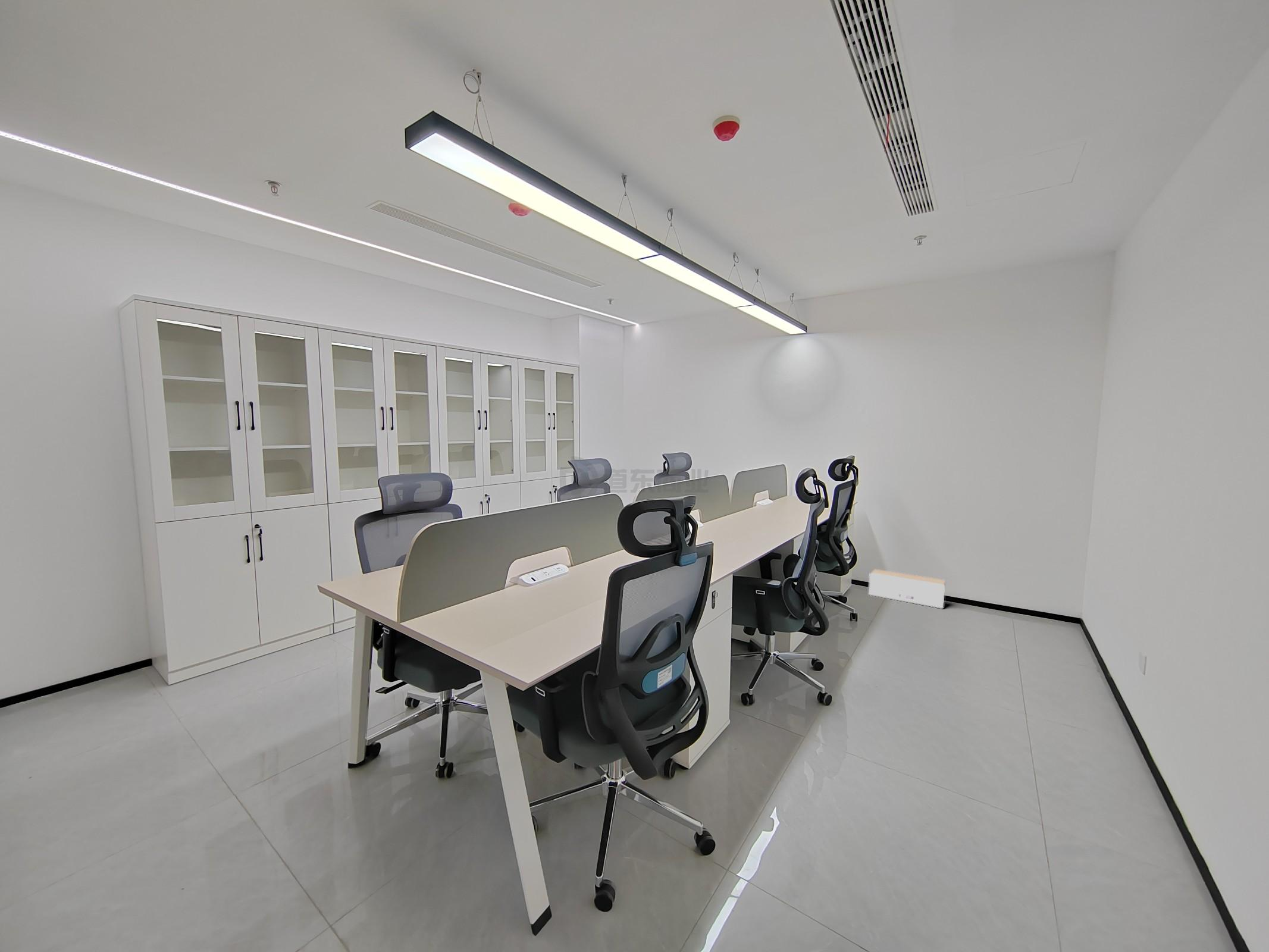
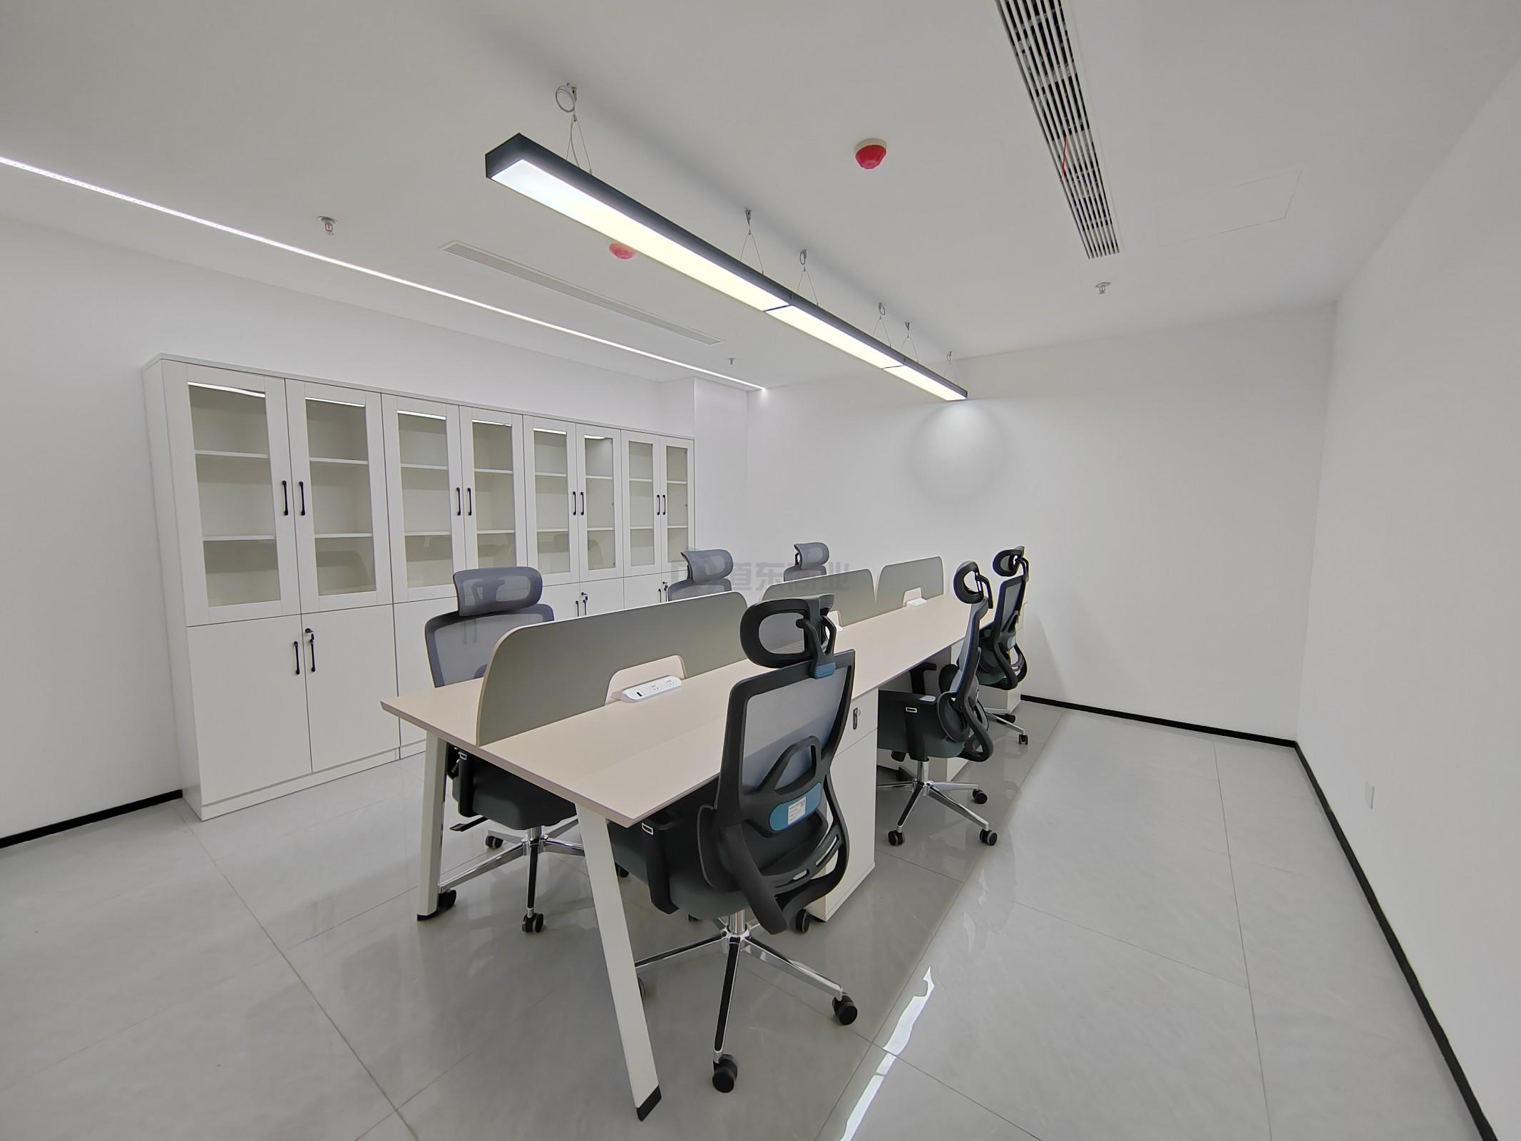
- speaker (906, 587)
